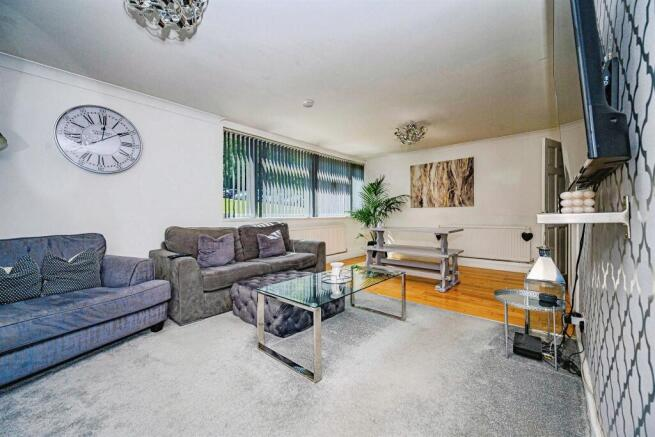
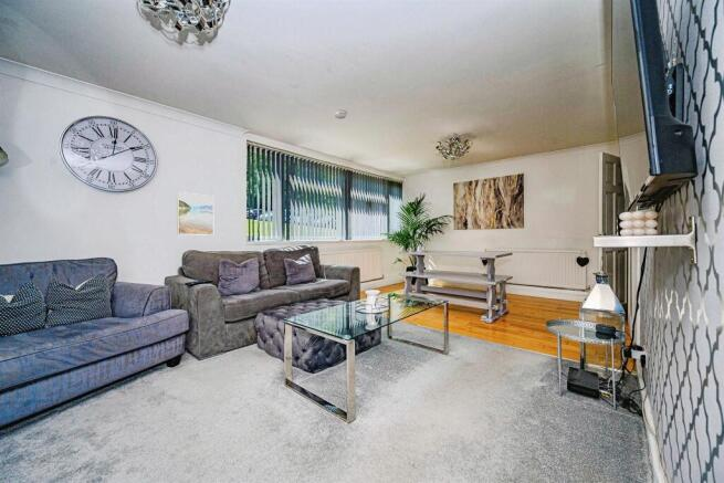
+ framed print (196, 214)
